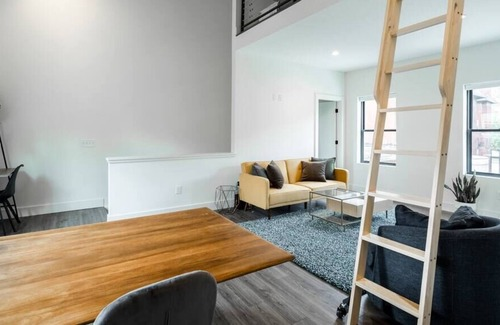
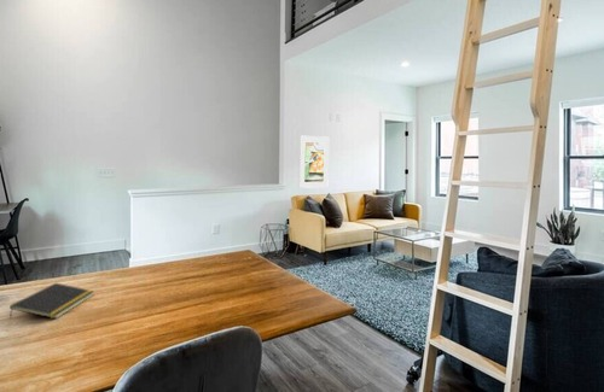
+ notepad (56, 299)
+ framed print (314, 162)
